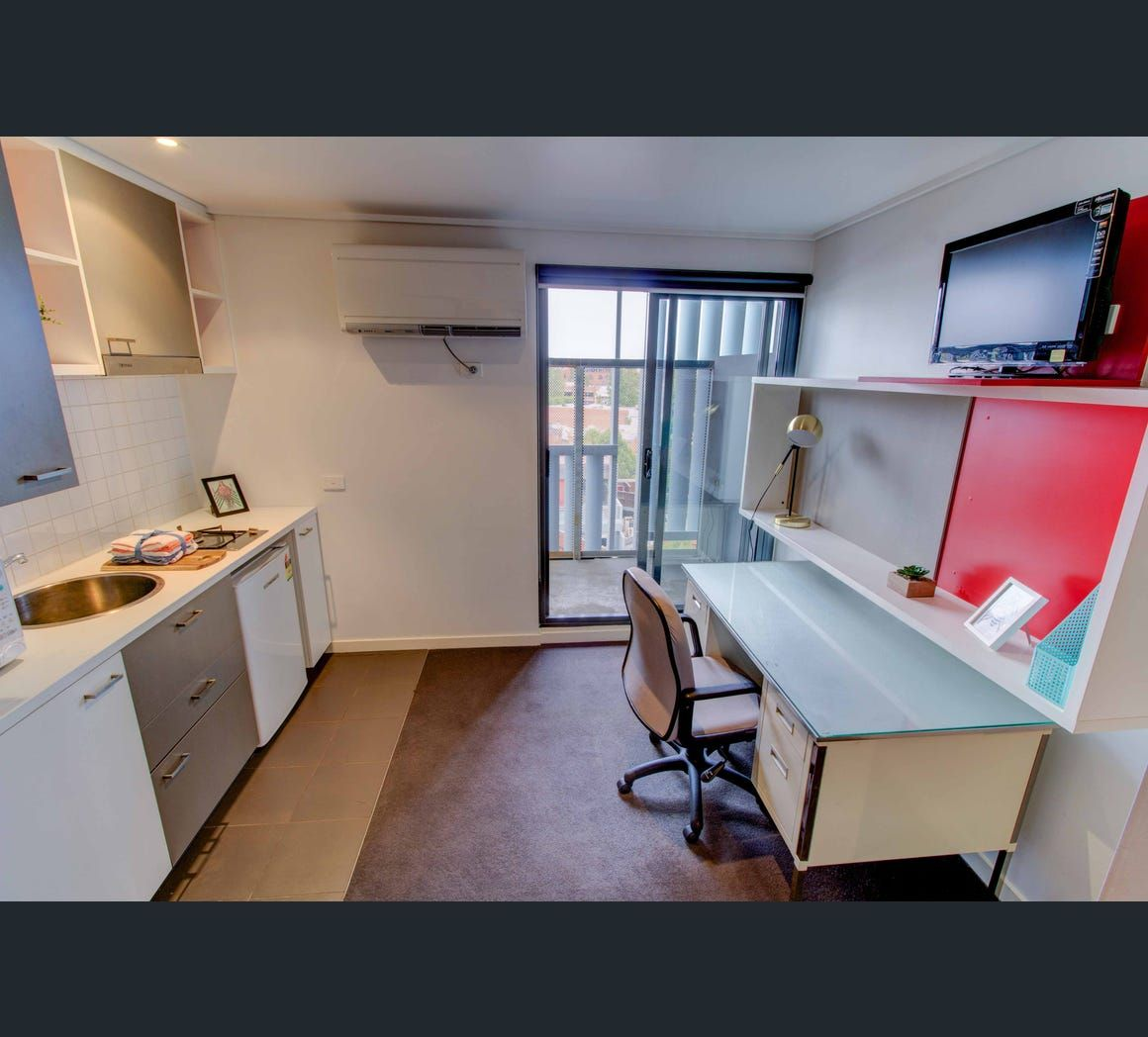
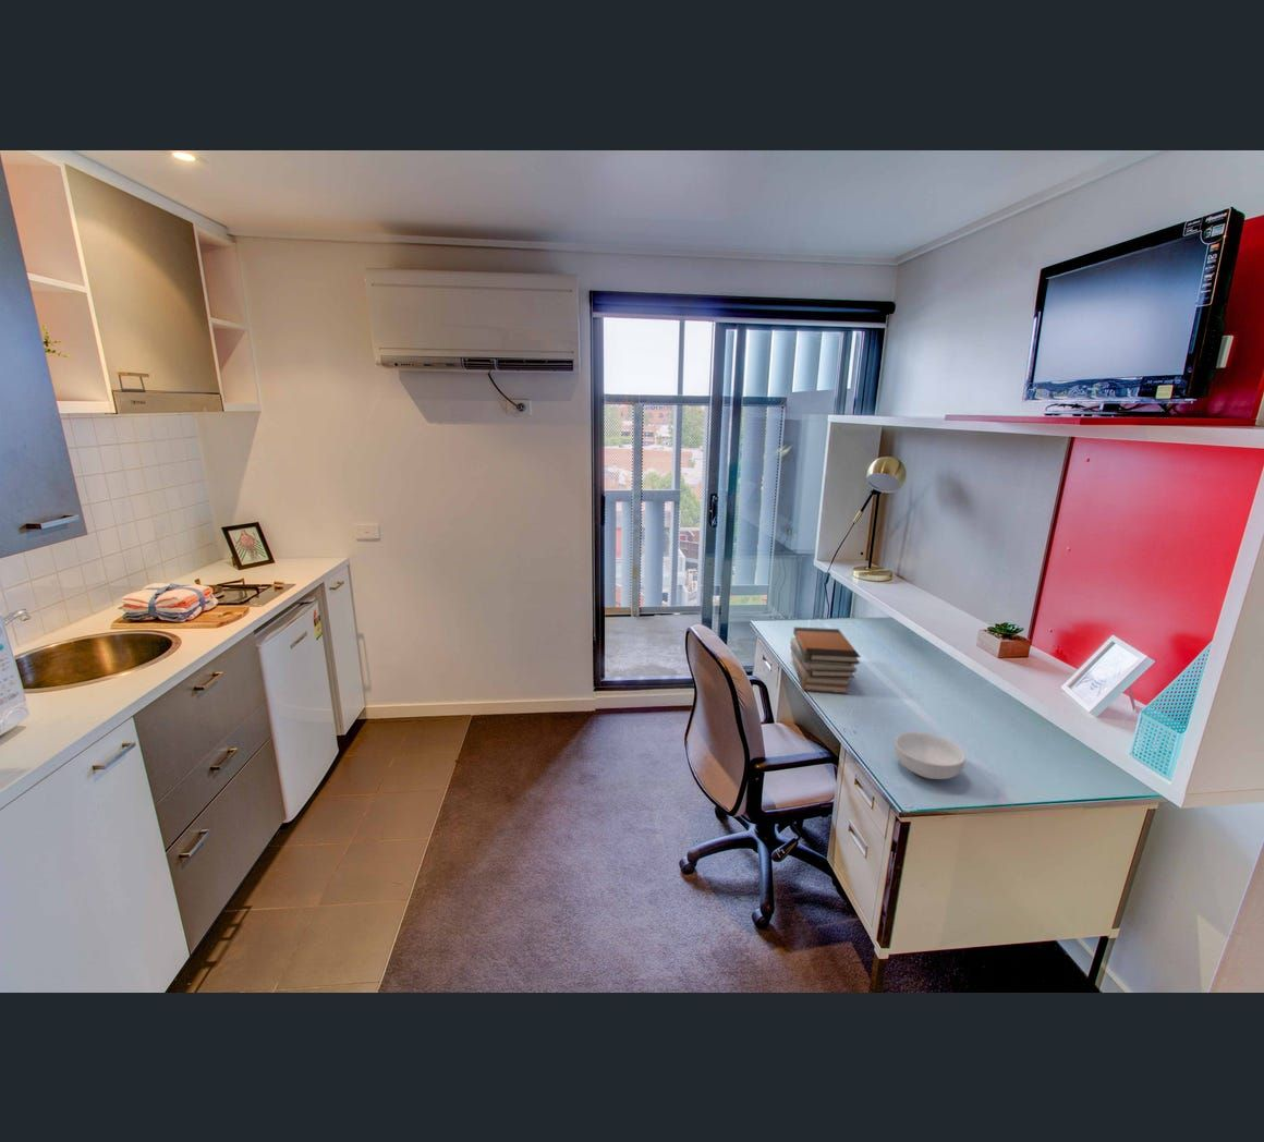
+ book stack (821, 659)
+ cereal bowl (927, 759)
